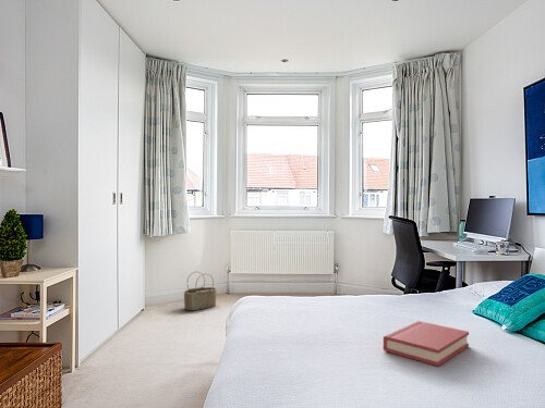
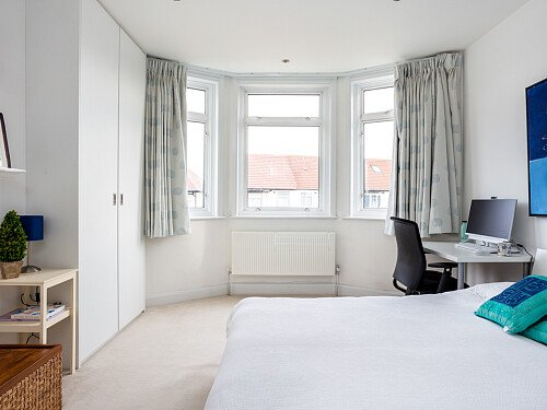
- wicker basket (199, 289)
- hardback book (426, 341)
